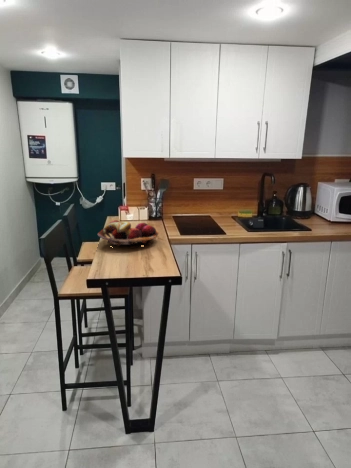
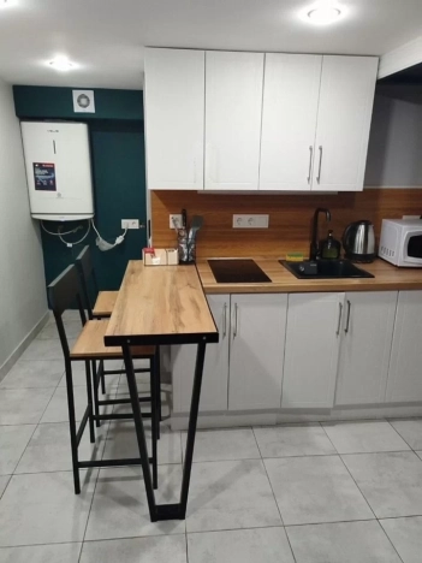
- fruit basket (128, 232)
